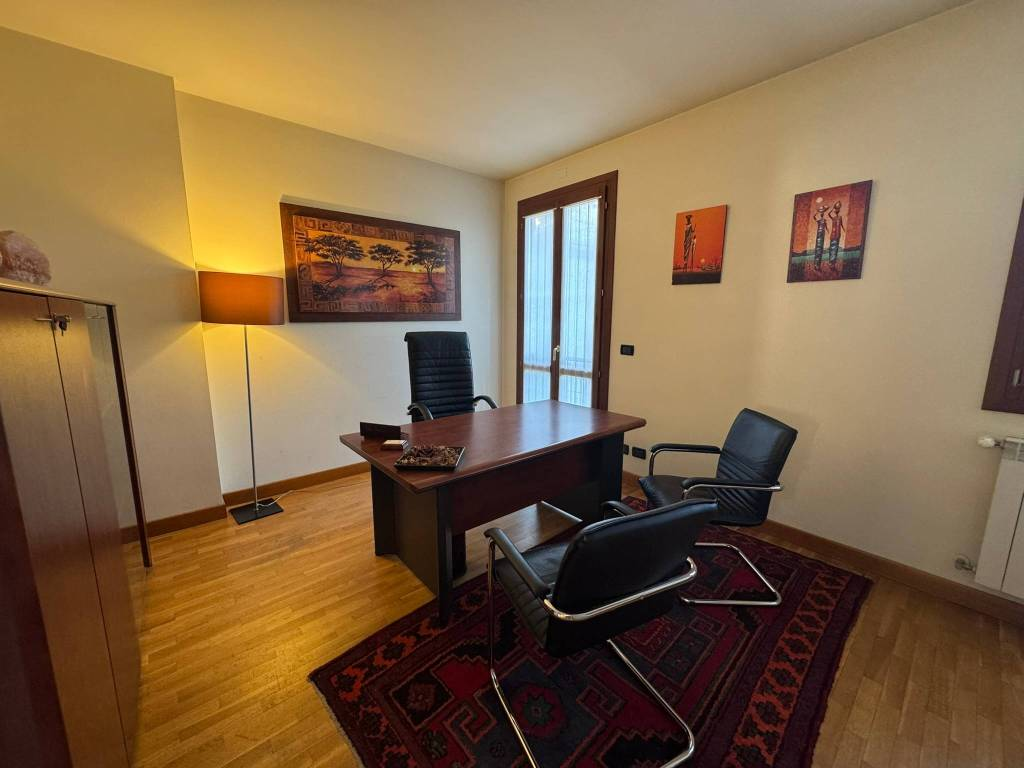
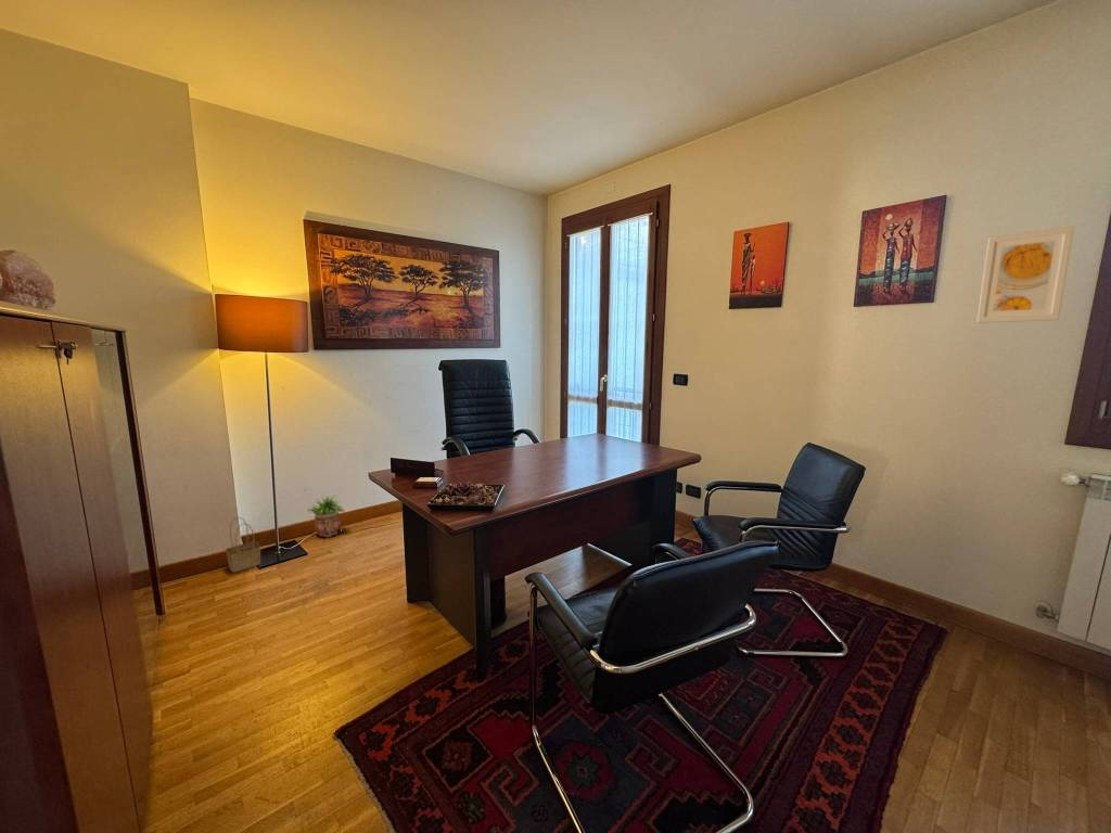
+ basket (243, 543)
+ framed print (1022, 277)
+ potted plant (325, 514)
